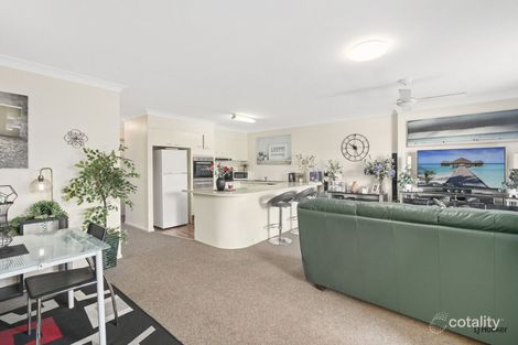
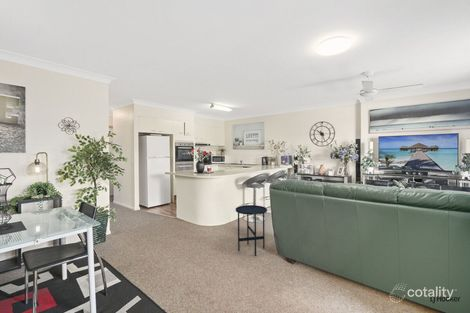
+ side table (251, 229)
